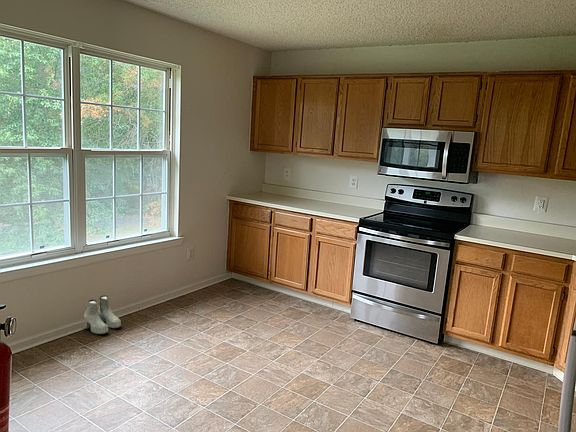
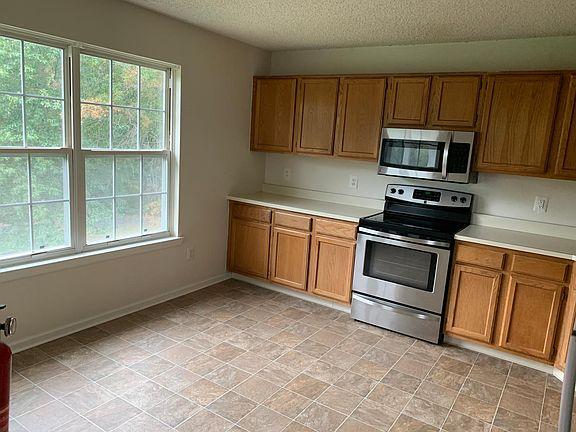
- boots (102, 313)
